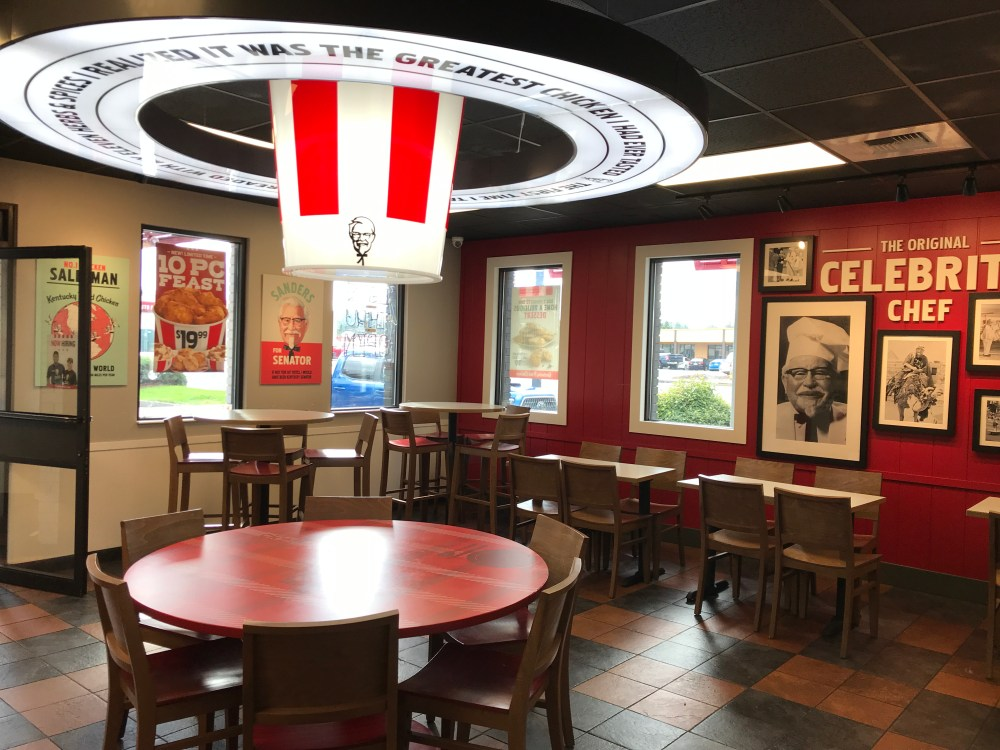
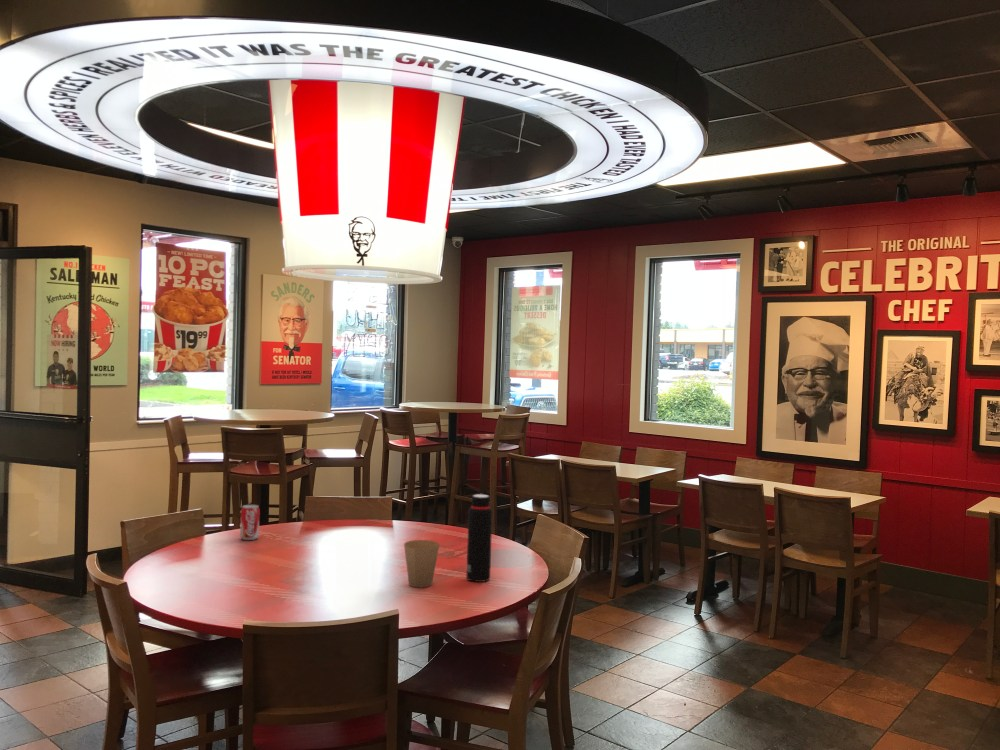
+ soda can (249, 522)
+ water bottle (478, 536)
+ paper cup (421, 564)
